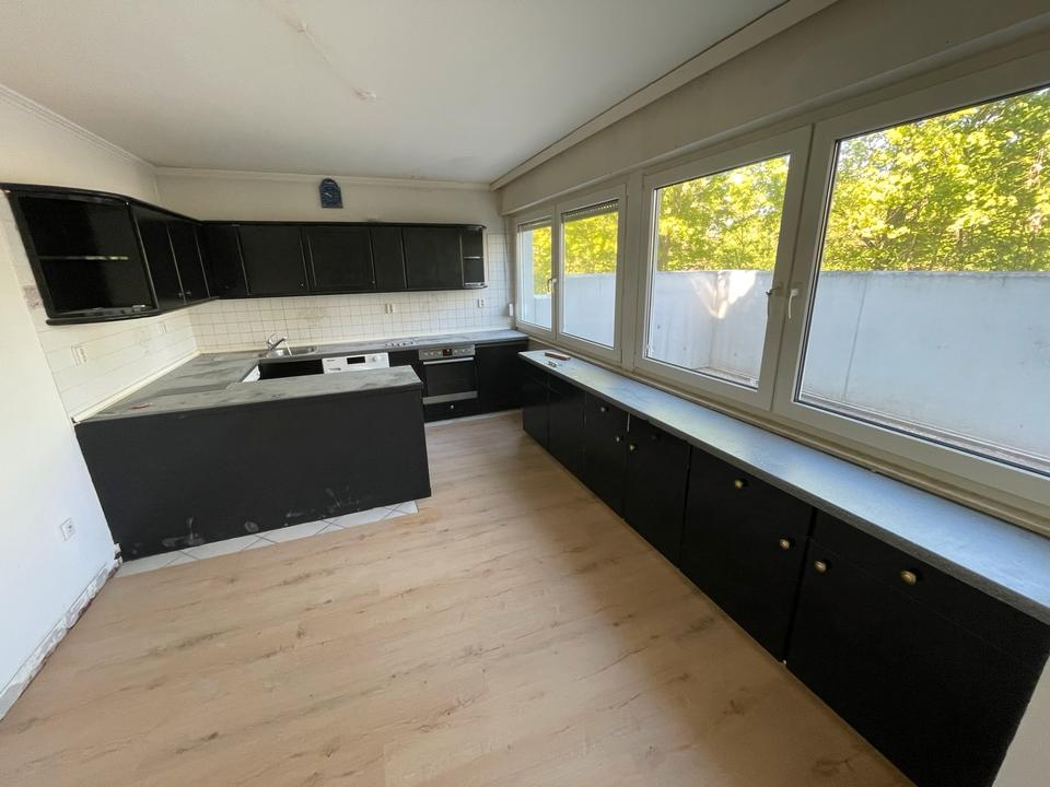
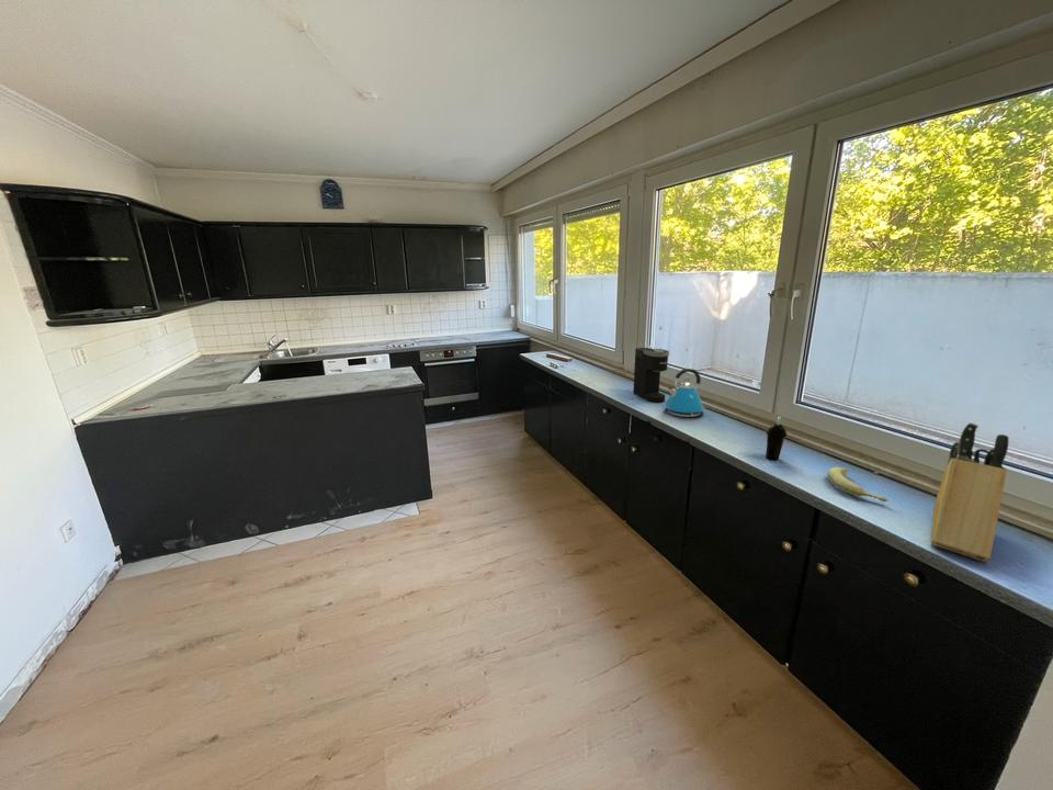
+ knife block (971, 484)
+ coffee maker (649, 373)
+ cup (775, 437)
+ kettle (687, 390)
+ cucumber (853, 483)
